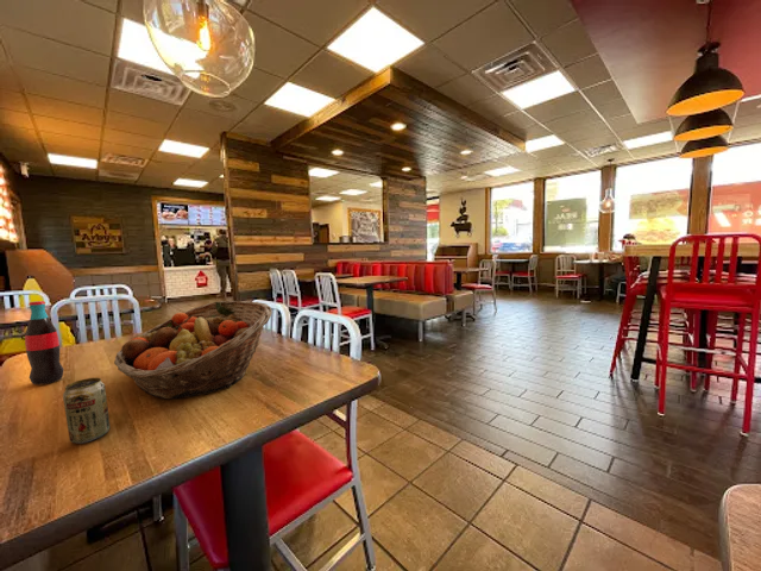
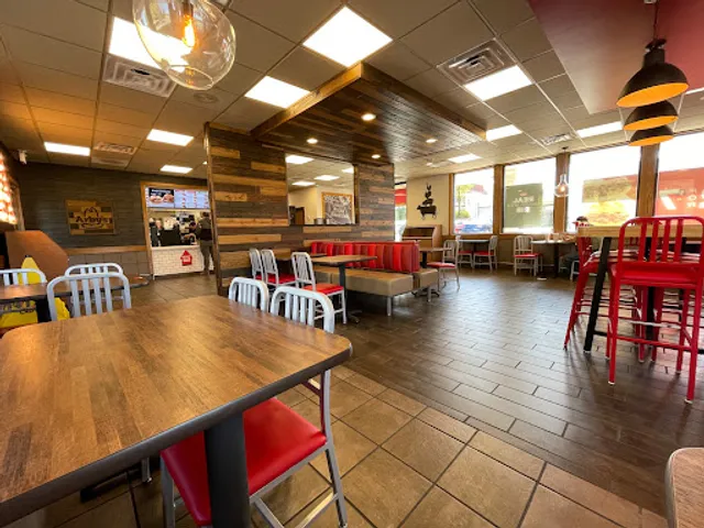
- soda bottle (42, 341)
- beverage can (87, 409)
- fruit basket (199, 341)
